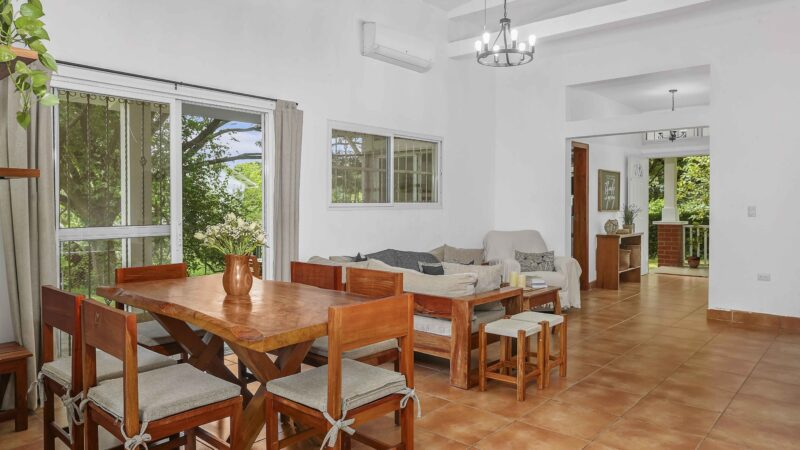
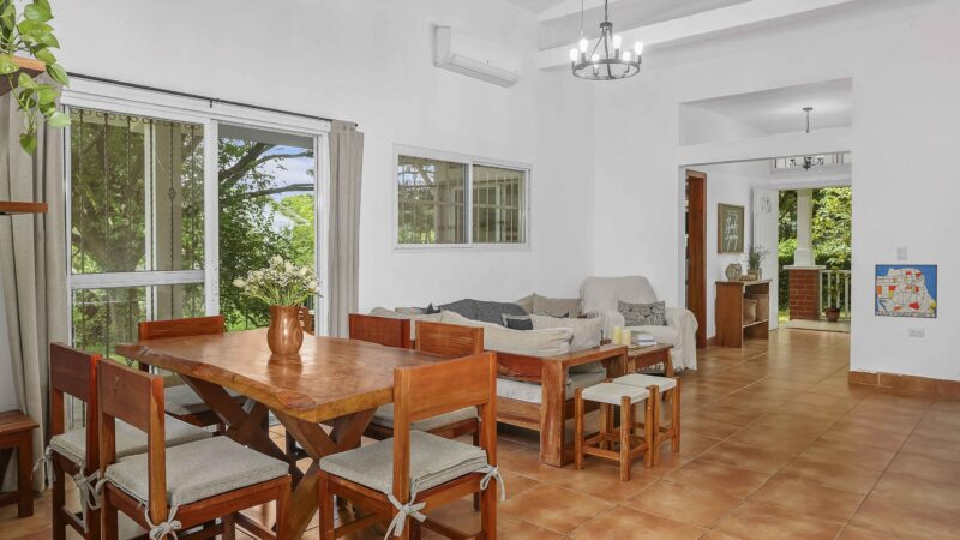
+ wall art (905, 290)
